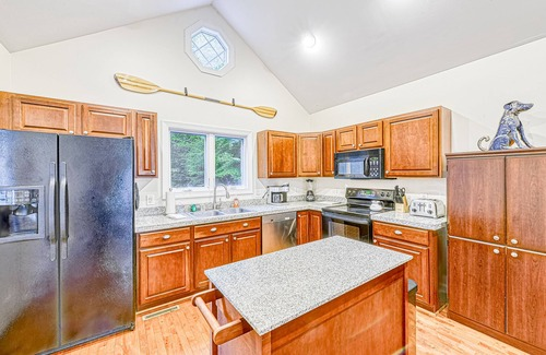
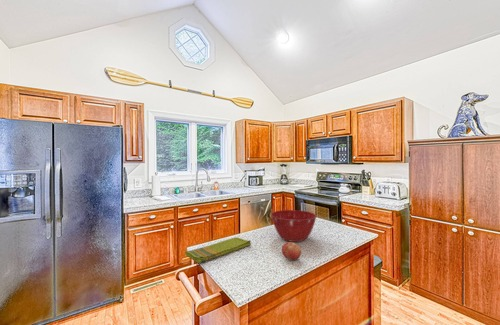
+ dish towel (219, 247)
+ mixing bowl (293, 226)
+ fruit (291, 251)
